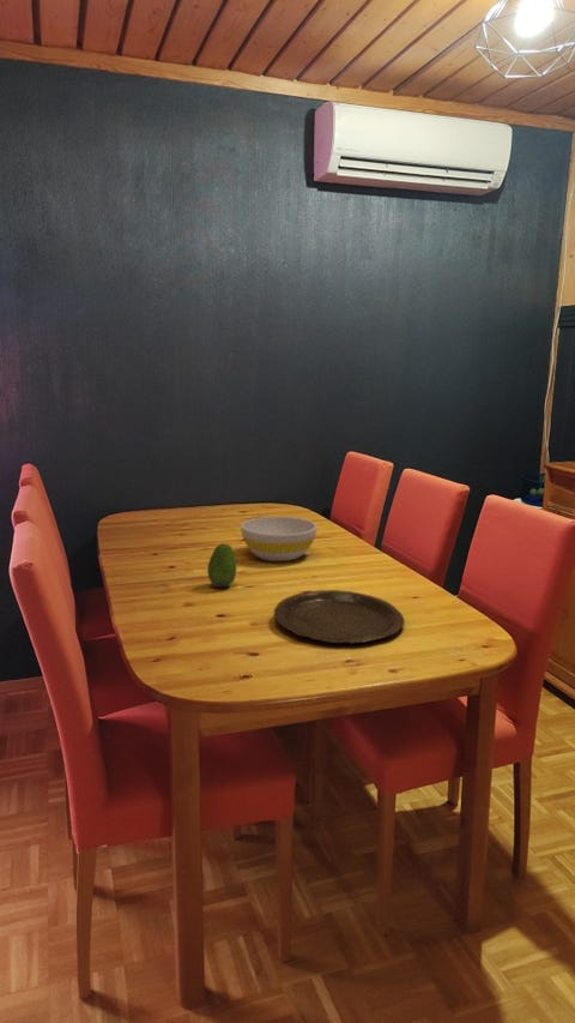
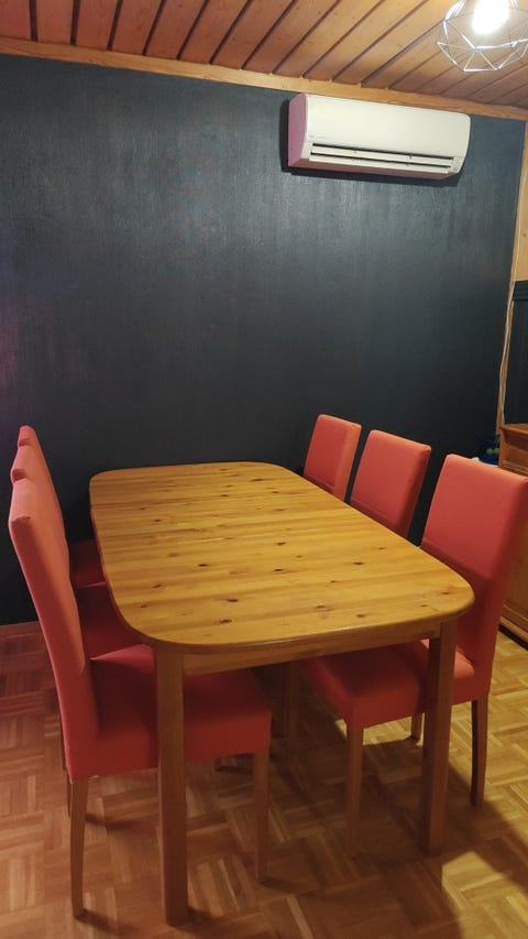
- plate (338, 616)
- fruit (222, 565)
- bowl (278, 540)
